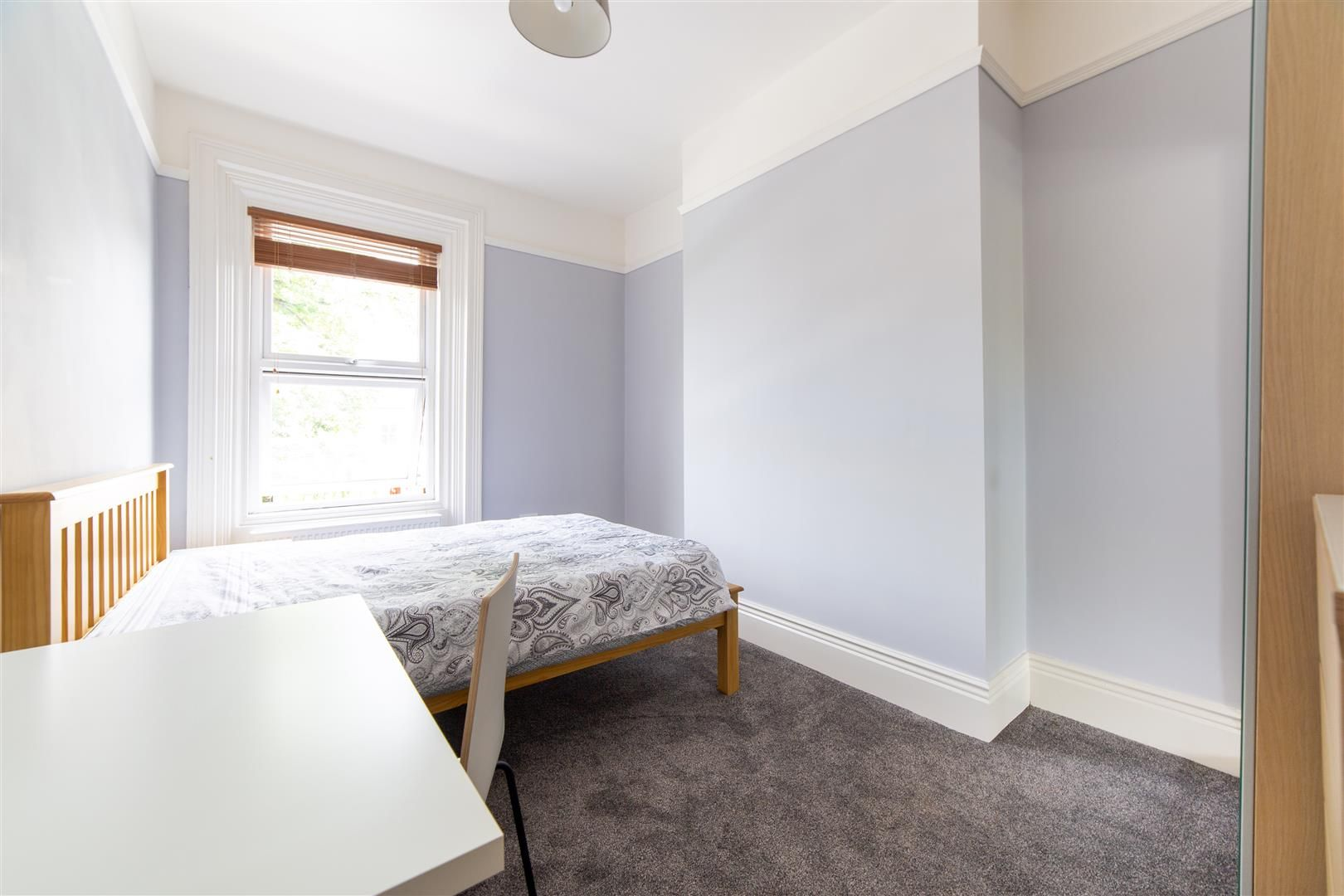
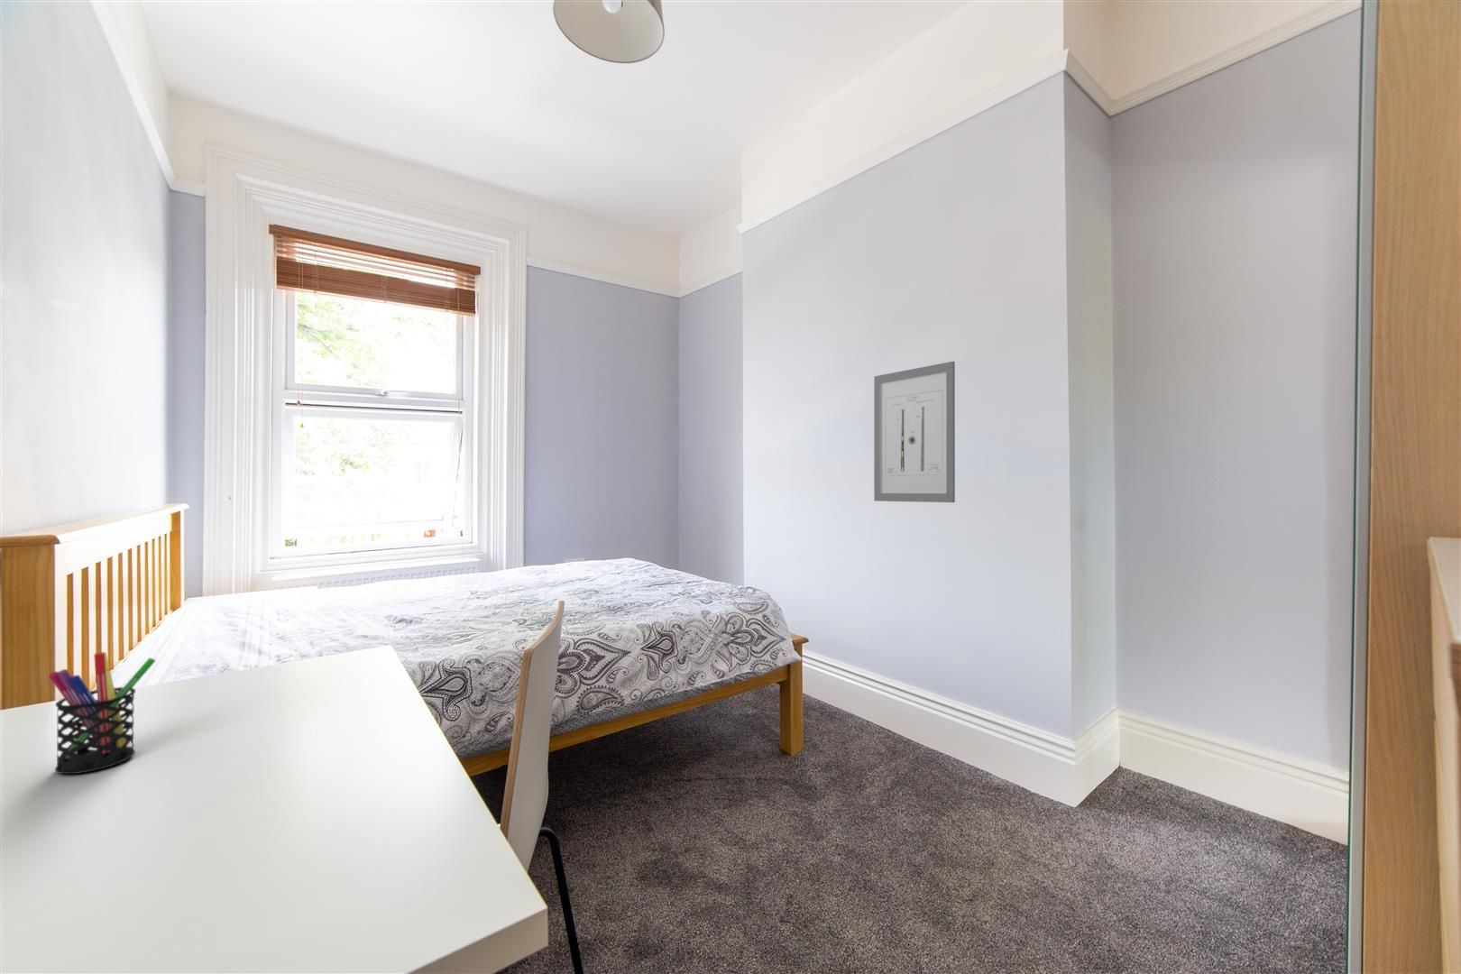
+ wall art (912, 435)
+ pen holder (105, 703)
